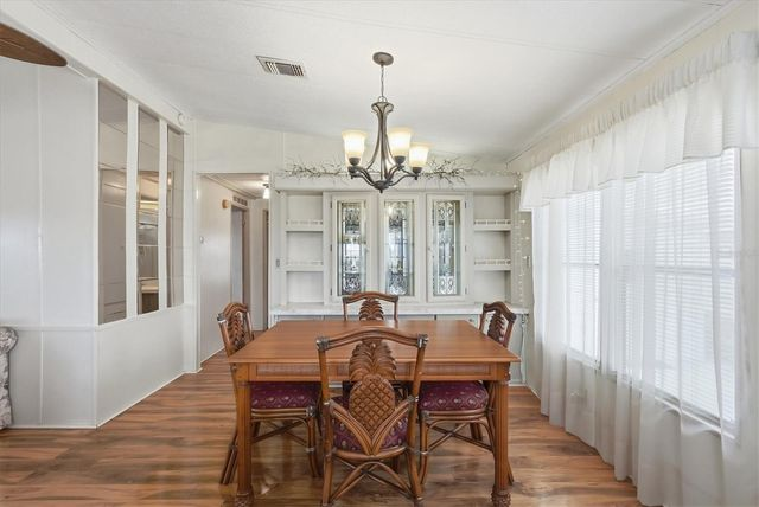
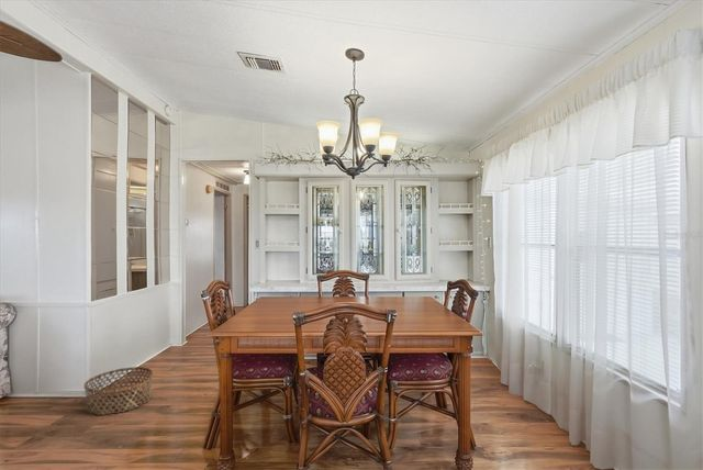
+ basket (121, 389)
